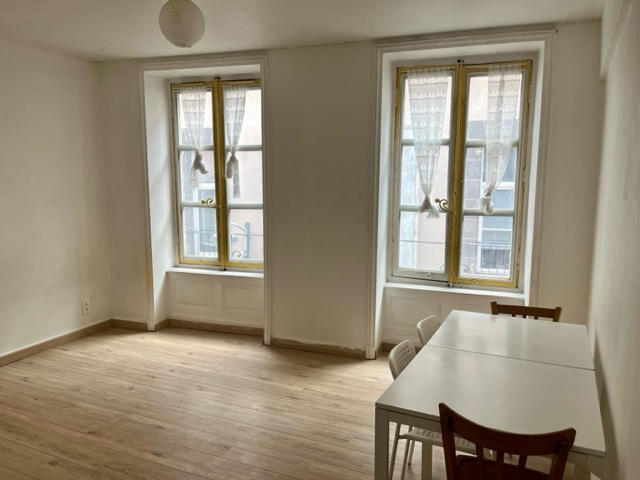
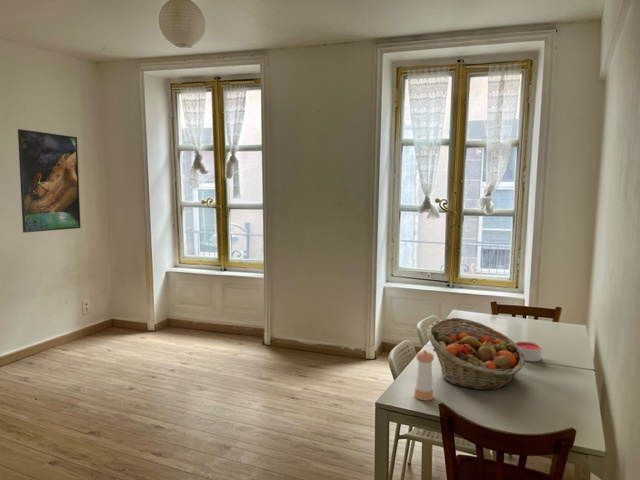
+ fruit basket (474, 351)
+ candle (527, 350)
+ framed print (51, 182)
+ pepper shaker (424, 373)
